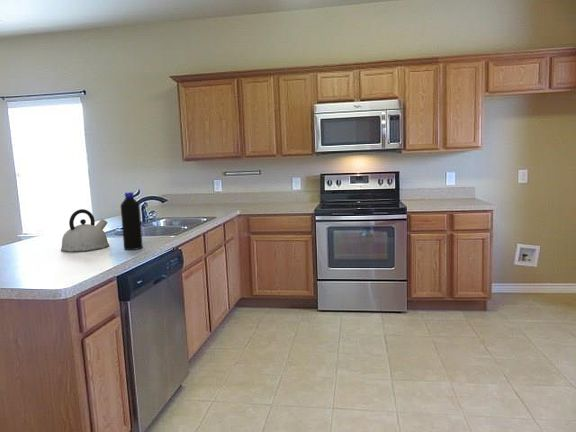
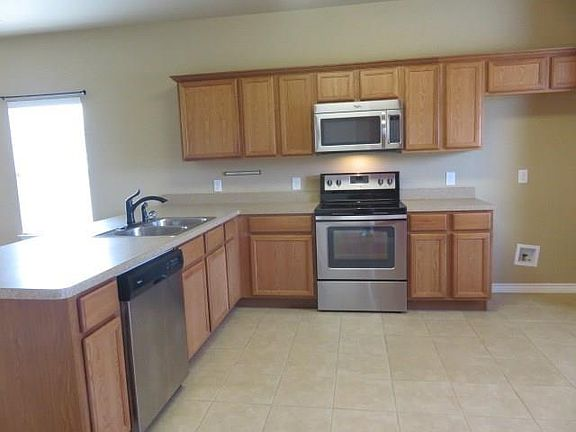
- kettle (85, 228)
- bottle (131, 220)
